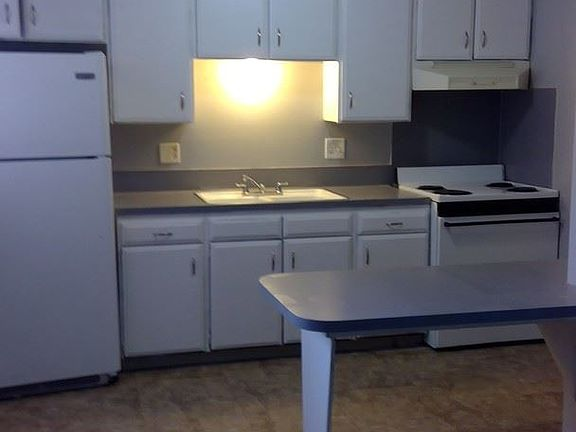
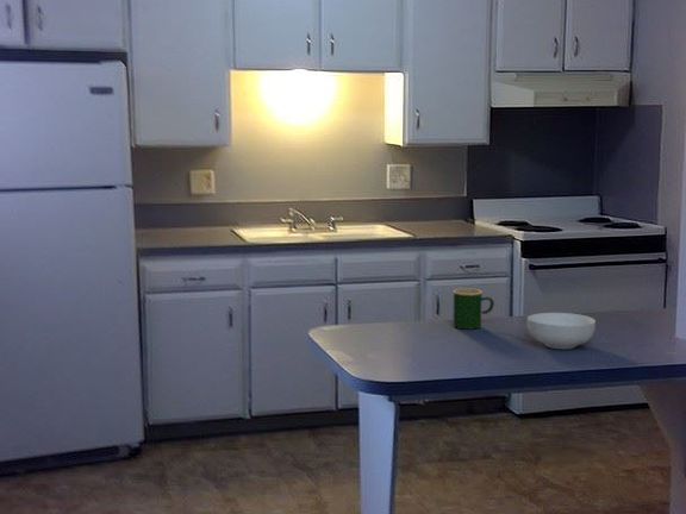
+ mug (473, 307)
+ cereal bowl (560, 332)
